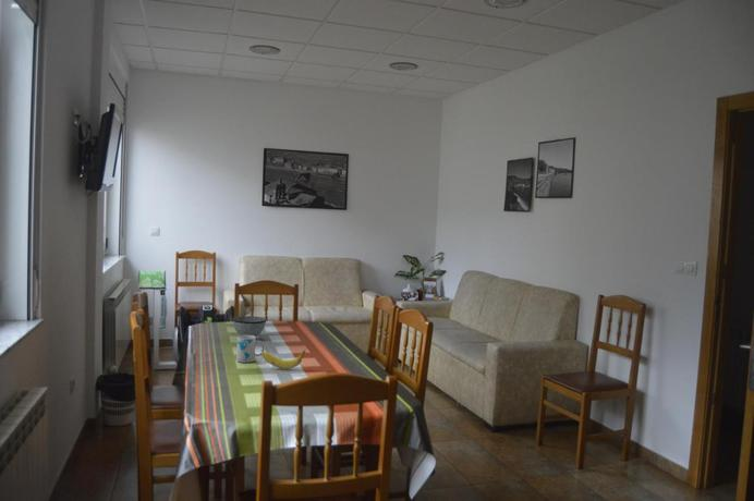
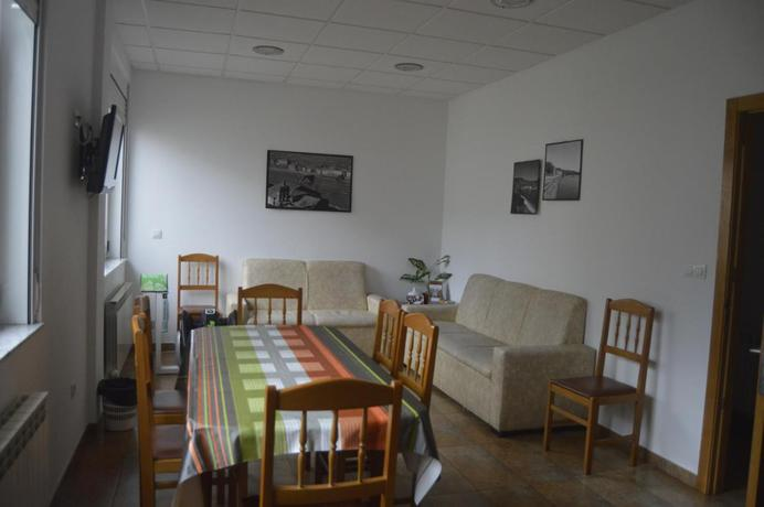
- mug (250, 349)
- bowl (248, 328)
- banana (282, 359)
